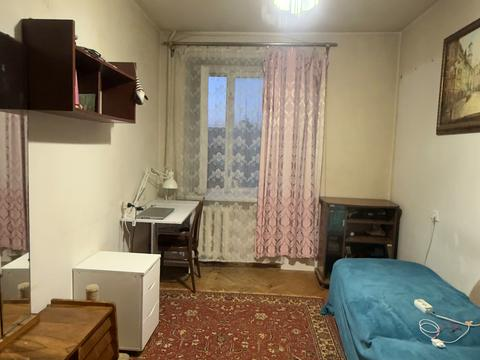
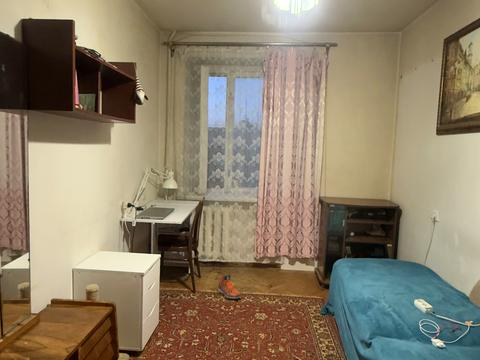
+ sneaker (228, 285)
